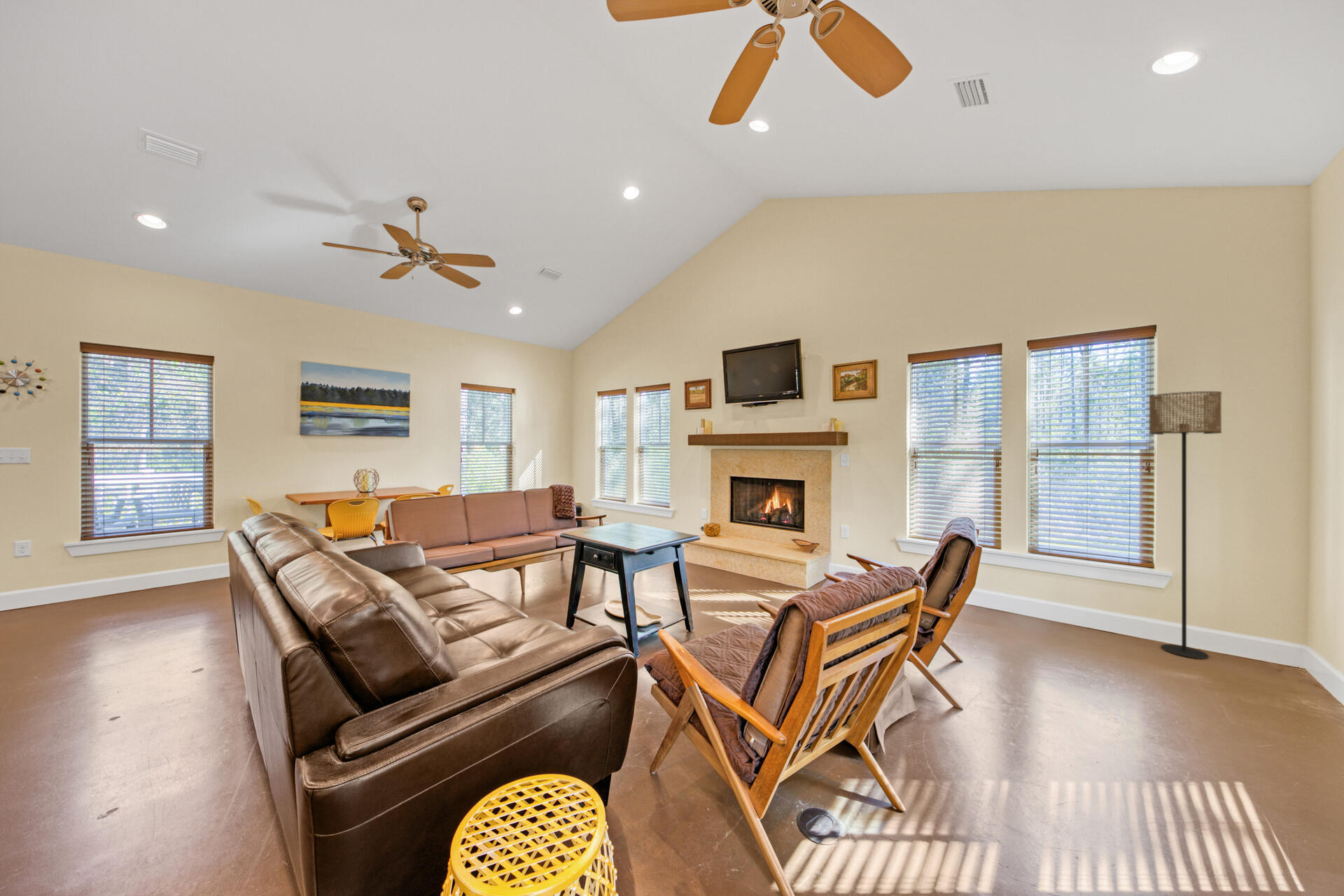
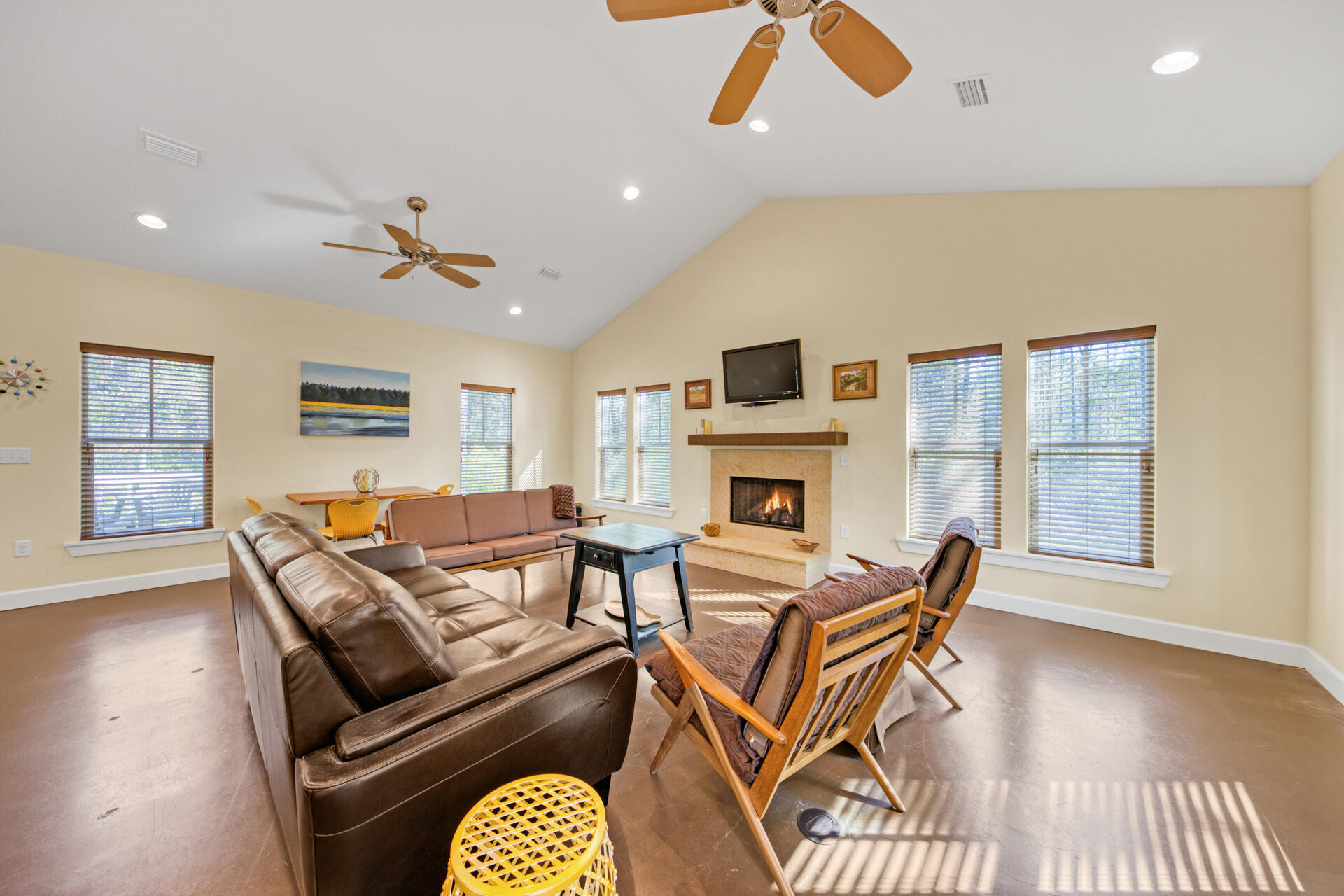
- floor lamp (1184, 522)
